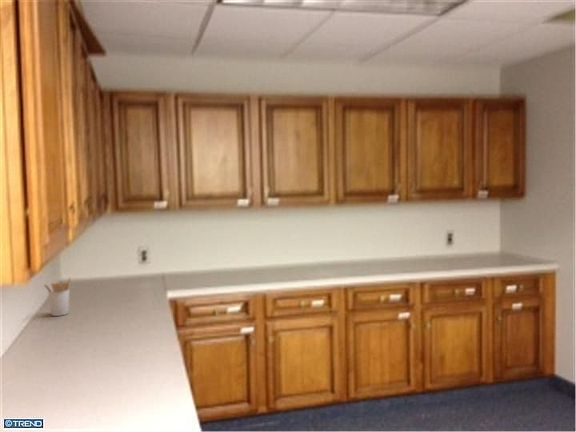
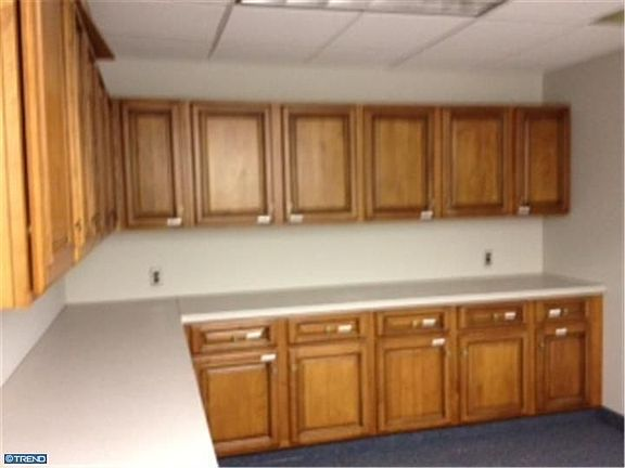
- utensil holder (59, 297)
